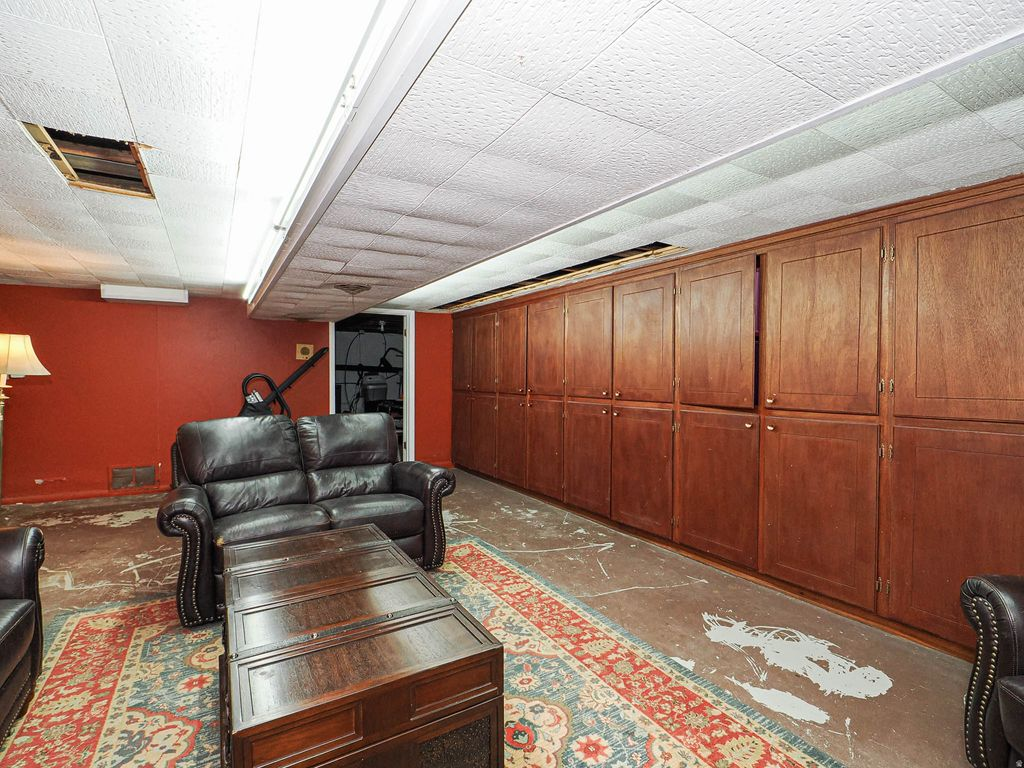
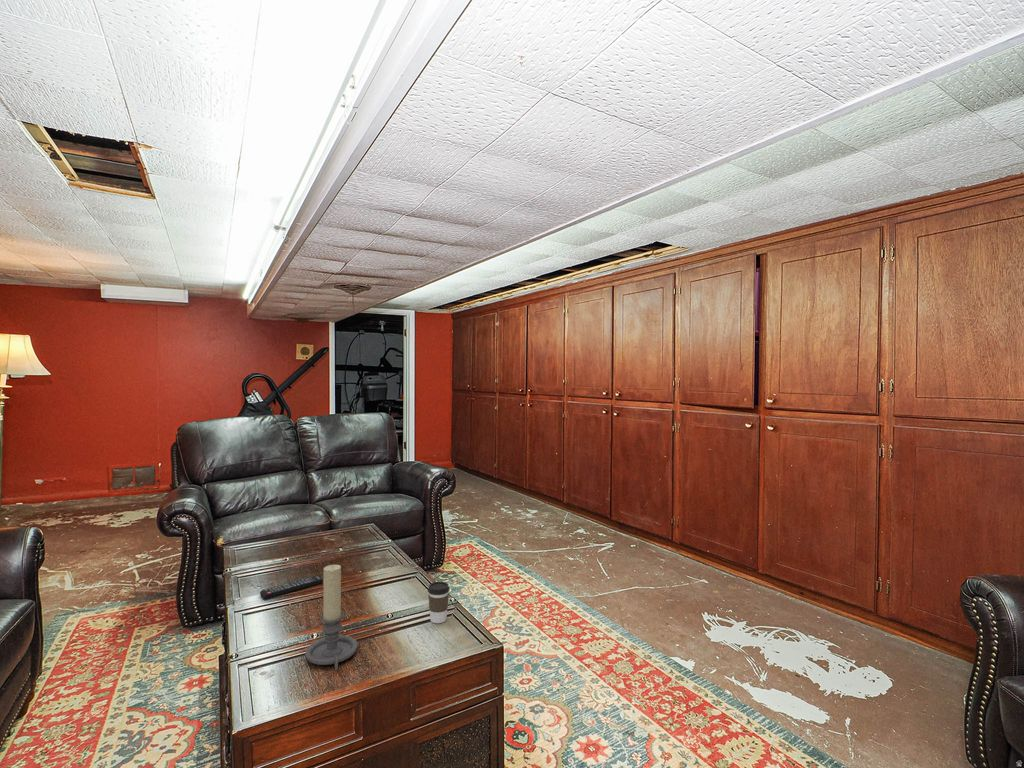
+ coffee cup (438, 602)
+ candle holder (332, 612)
+ remote control (292, 587)
